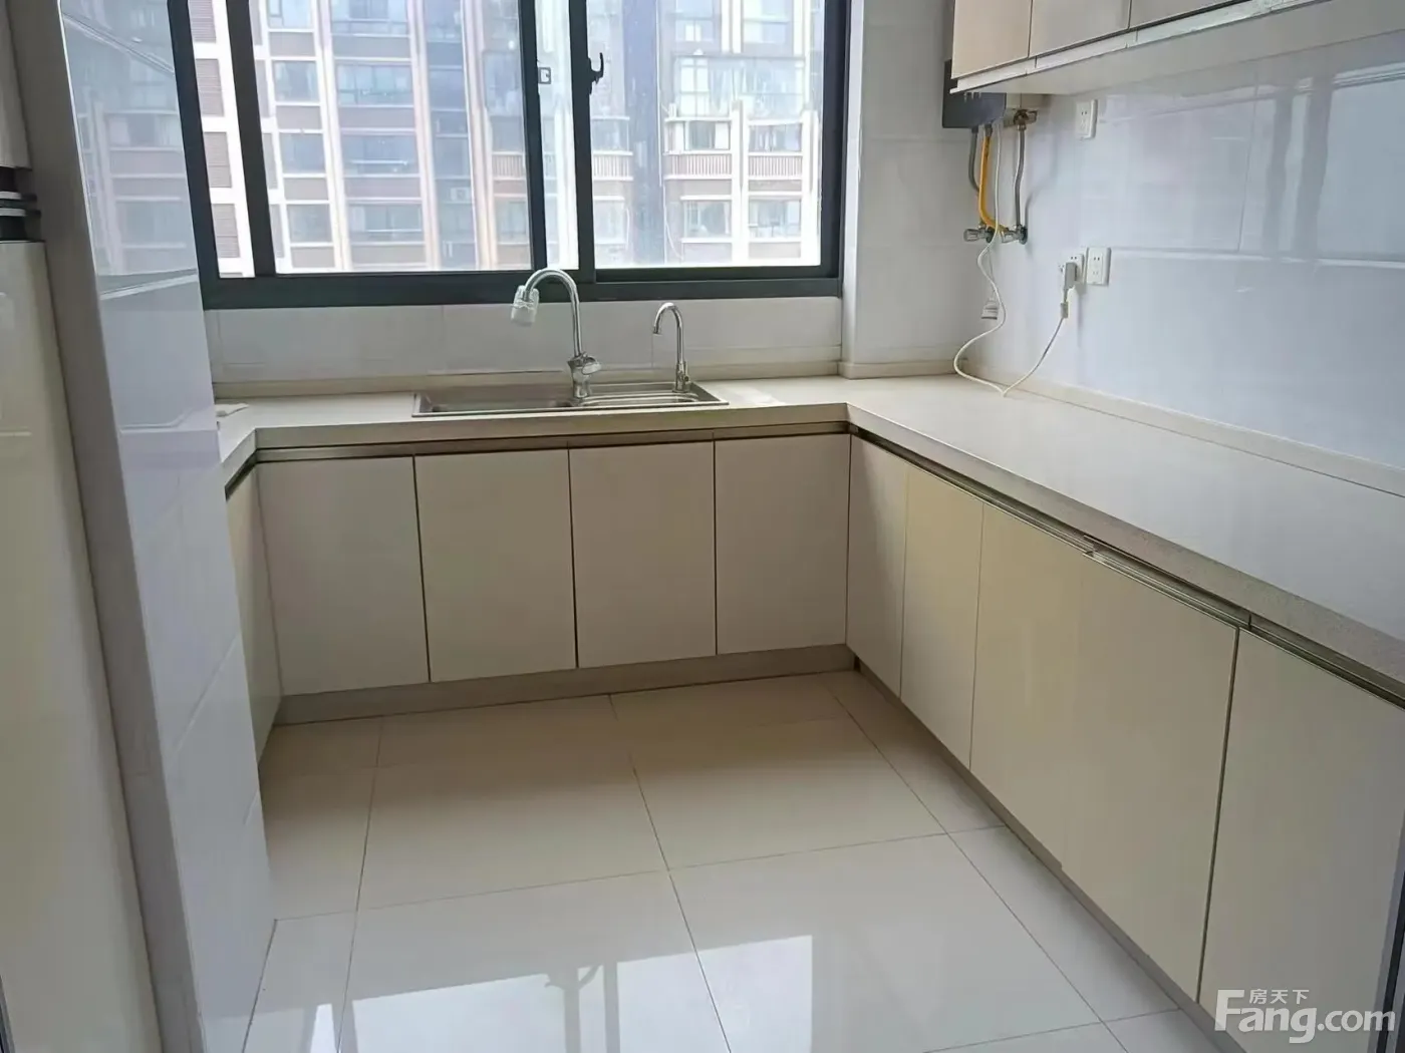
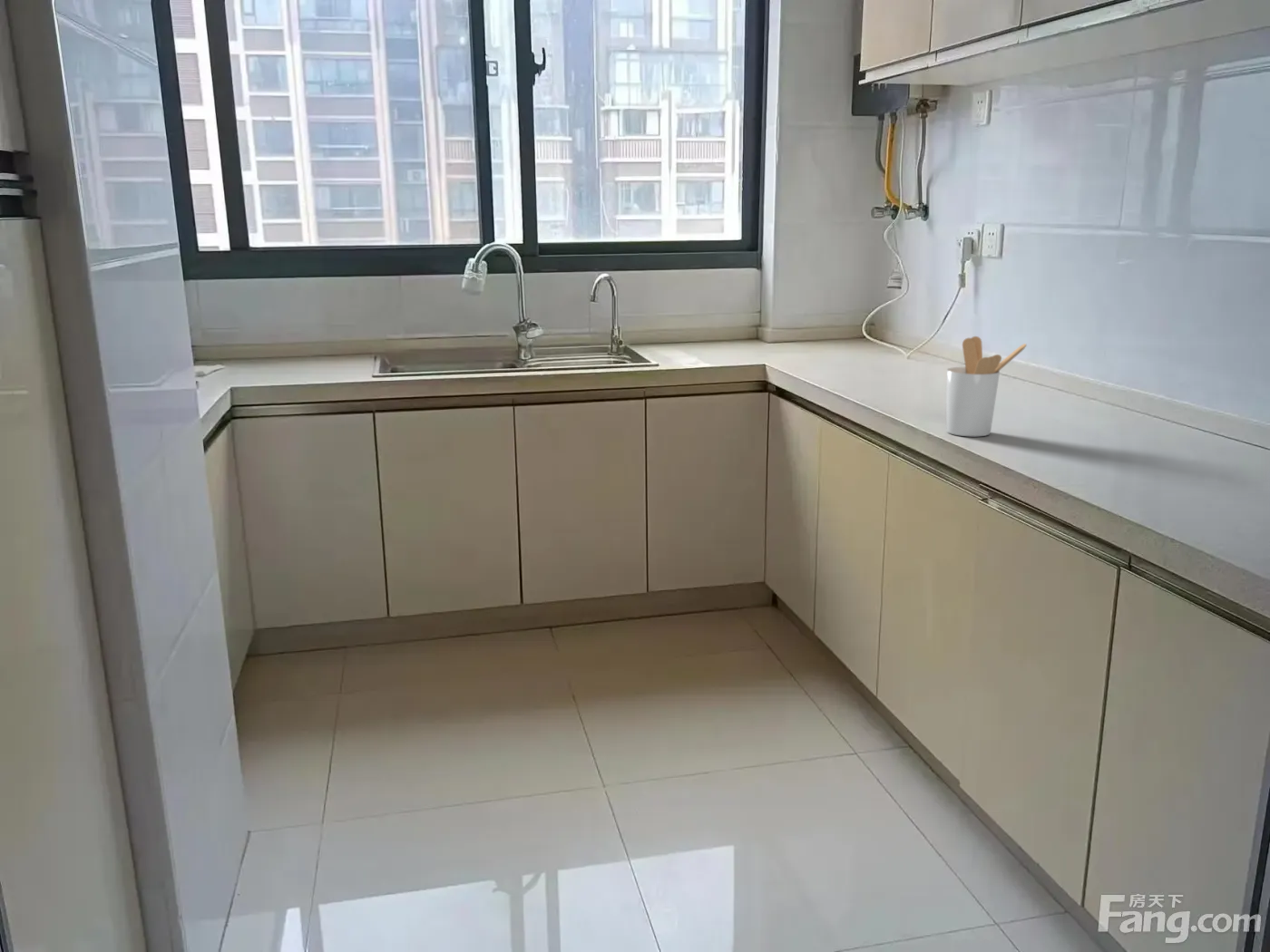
+ utensil holder (985, 386)
